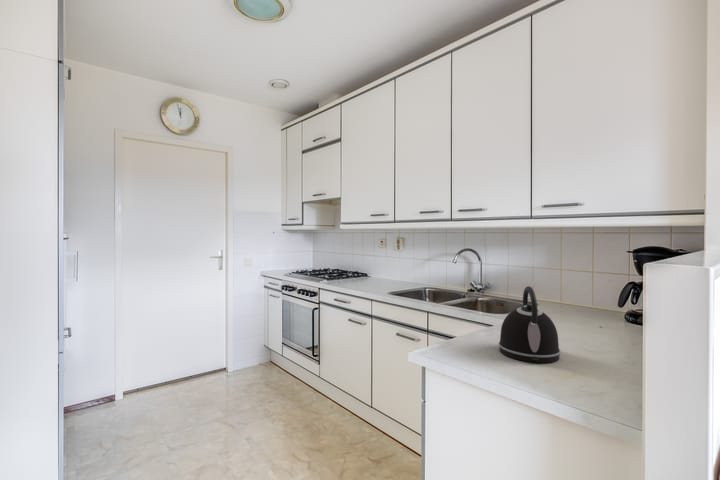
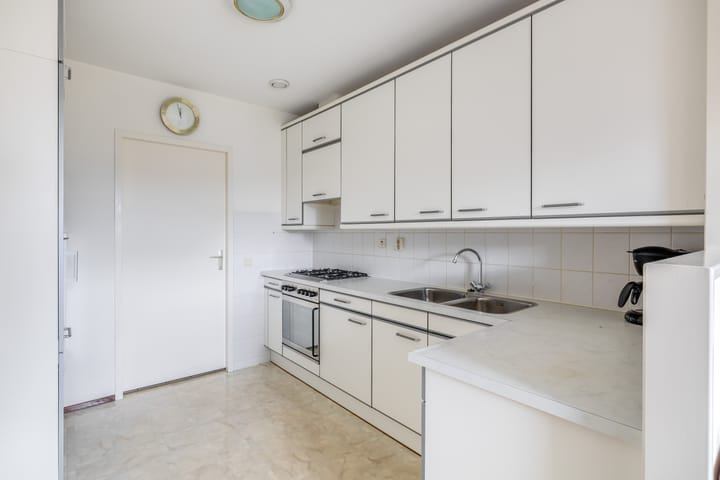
- kettle (528, 319)
